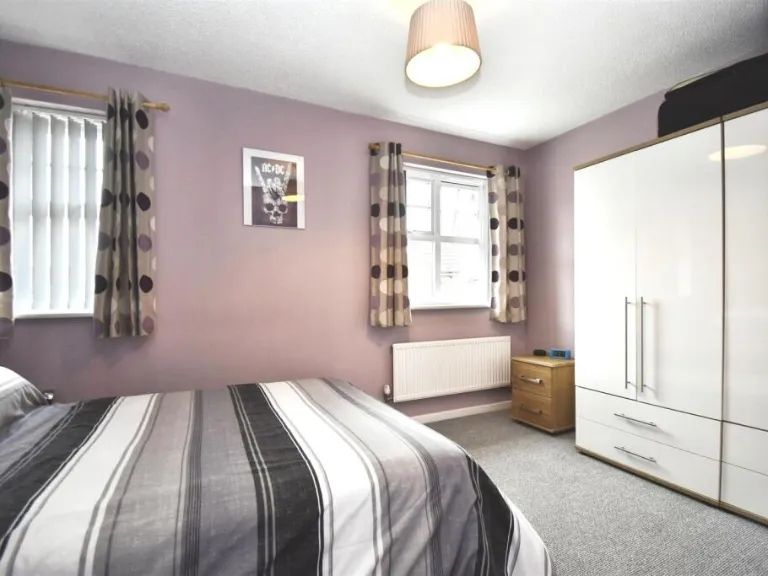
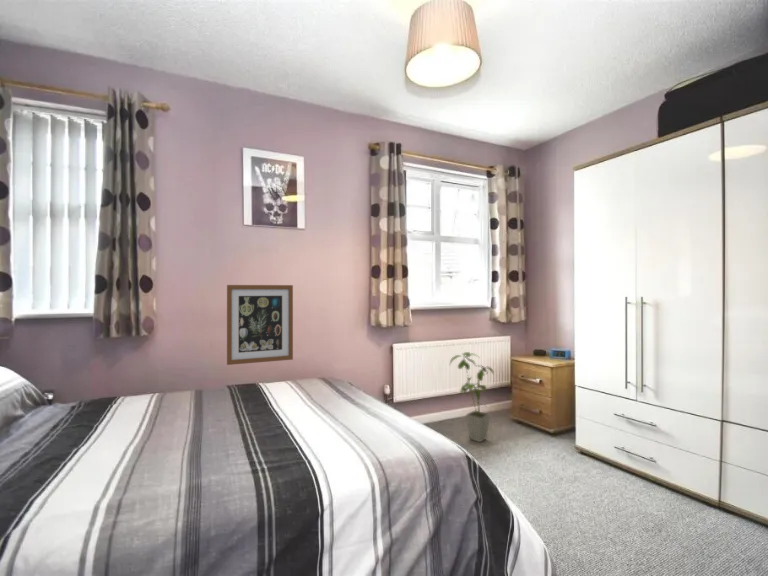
+ house plant (472, 396)
+ wall art (260, 323)
